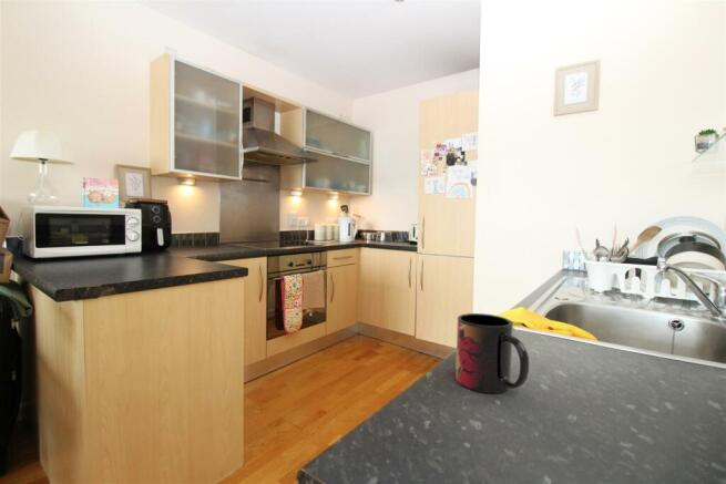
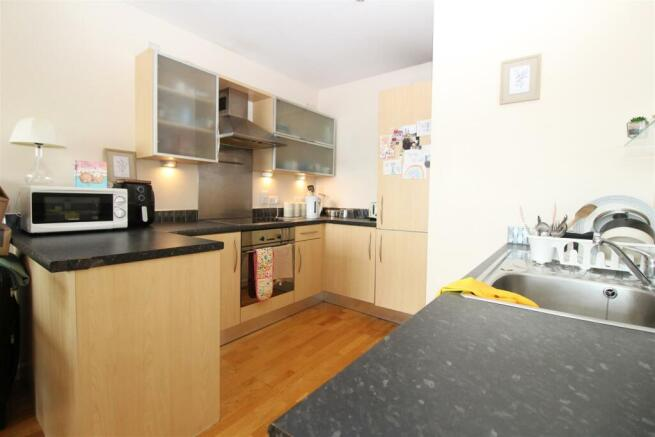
- mug (492, 353)
